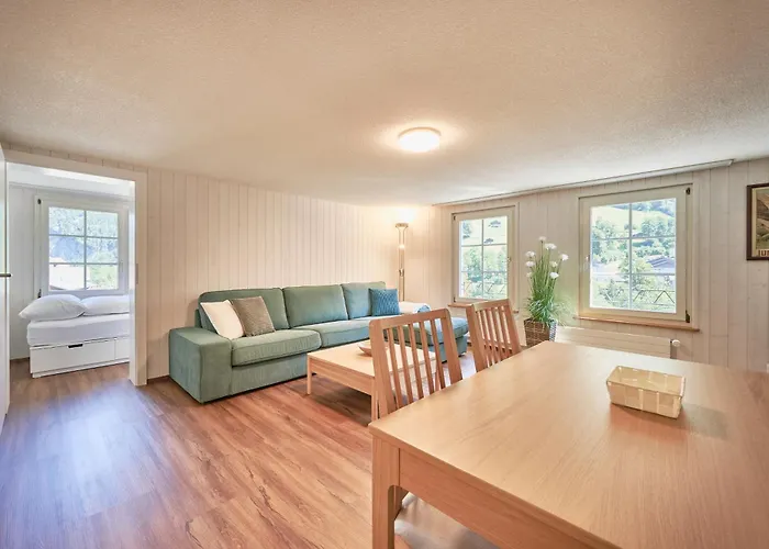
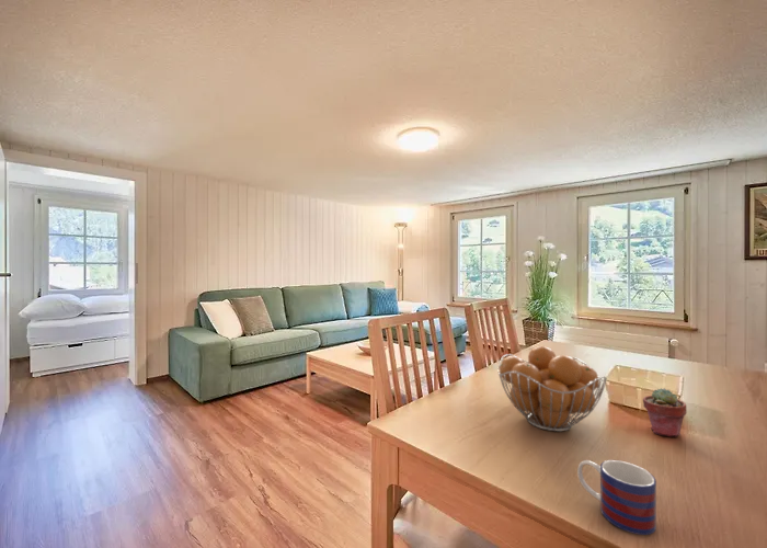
+ mug (614, 489)
+ potted succulent (664, 410)
+ fruit basket (548, 386)
